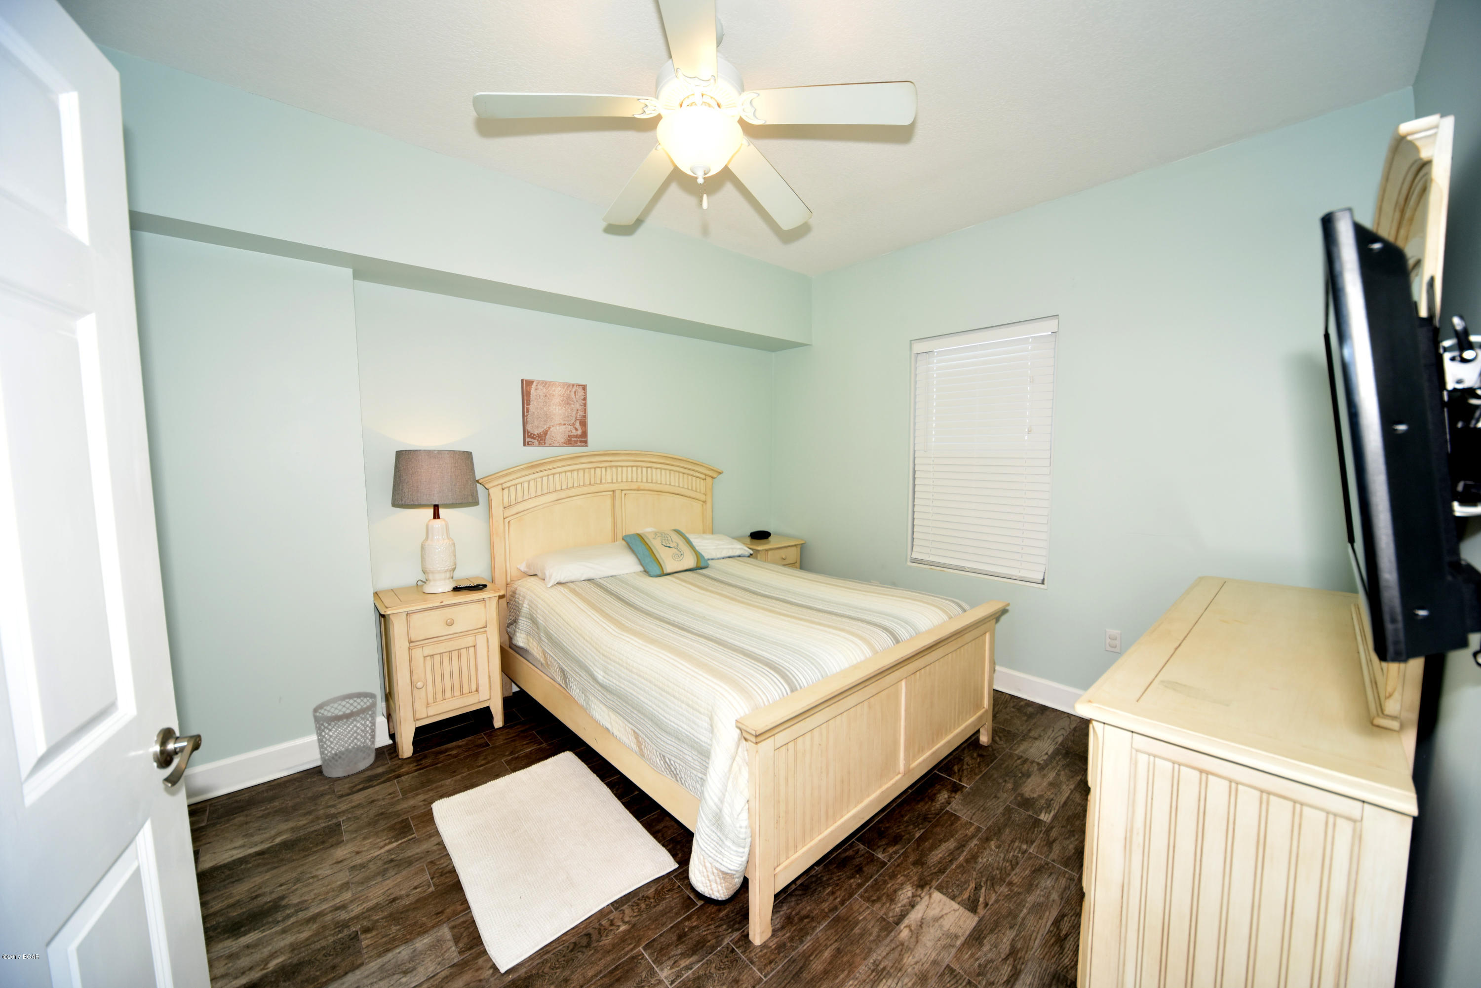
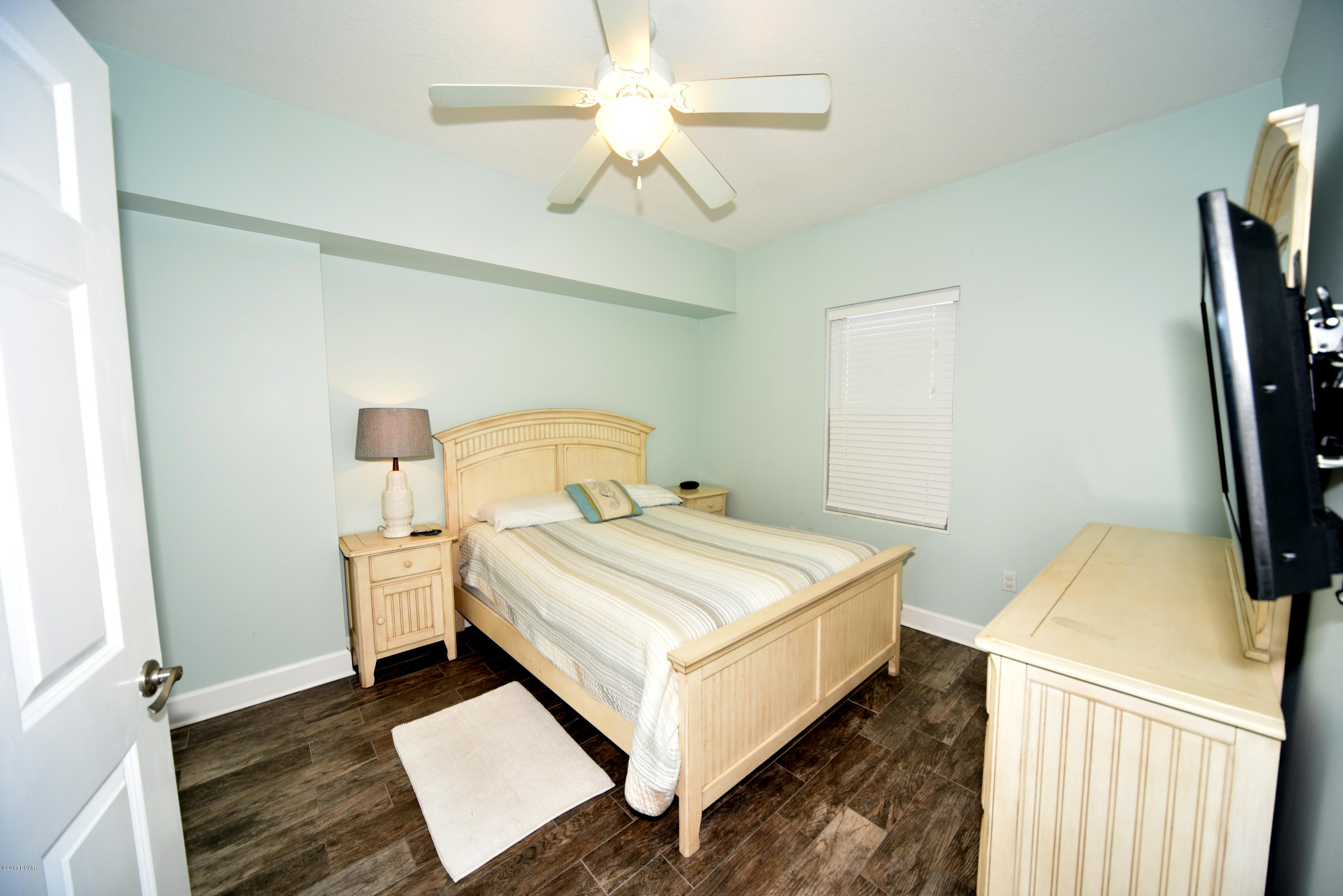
- wall art (556, 414)
- wastebasket (347, 734)
